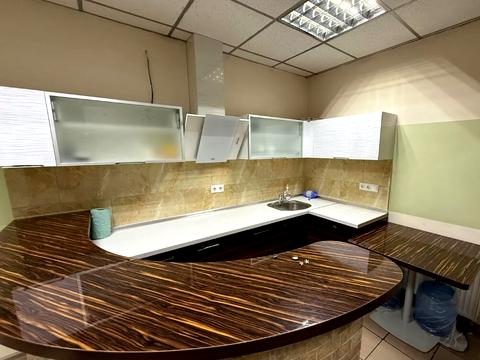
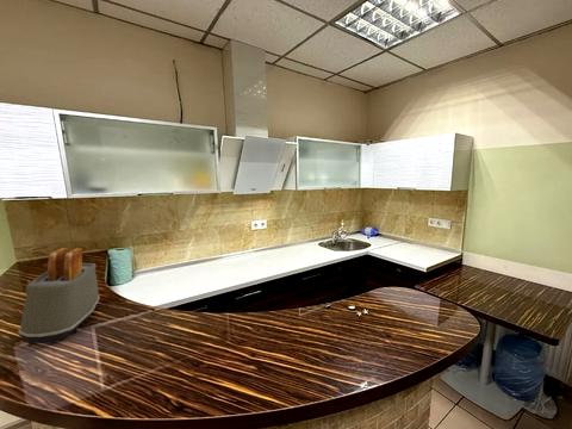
+ toaster (61, 286)
